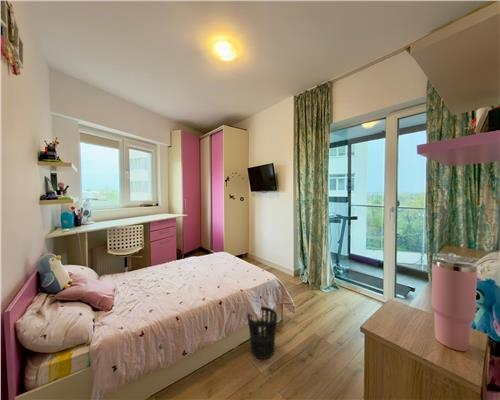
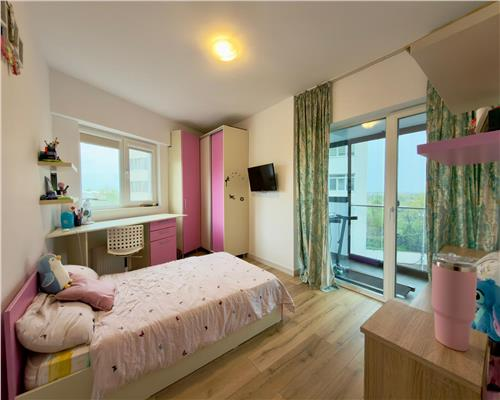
- wastebasket (262, 332)
